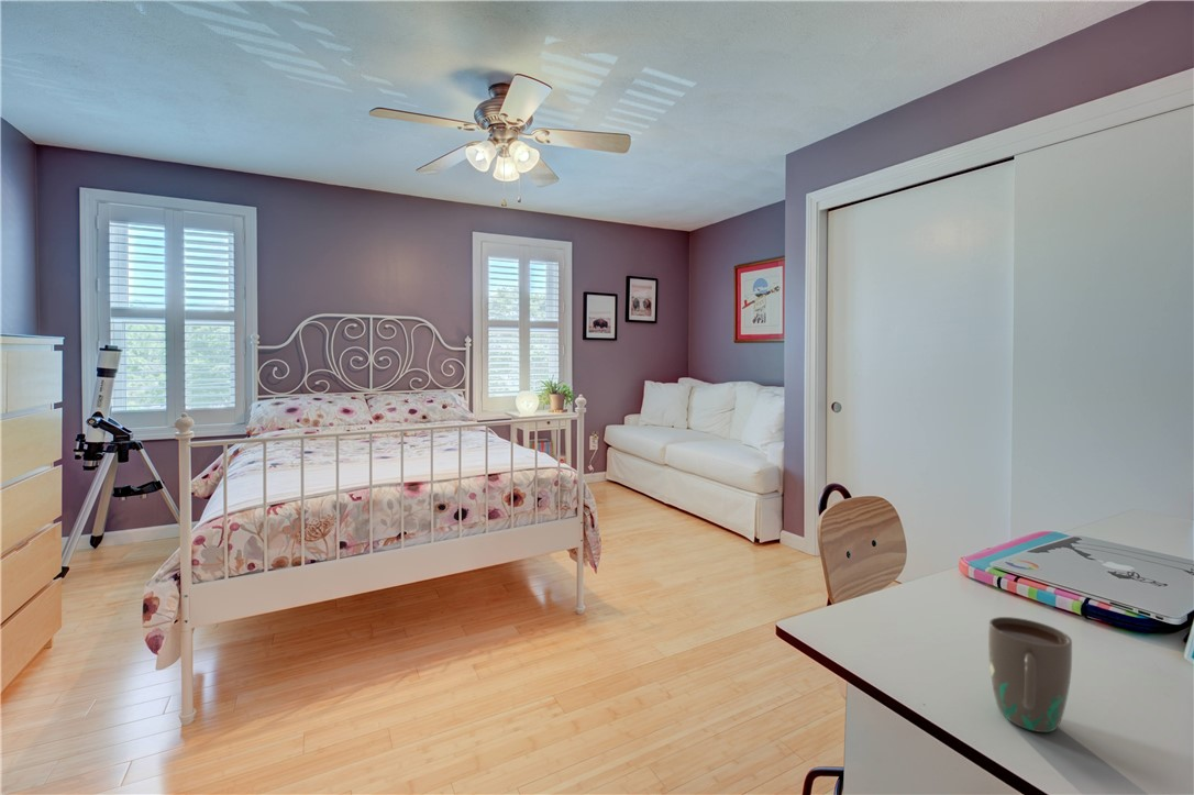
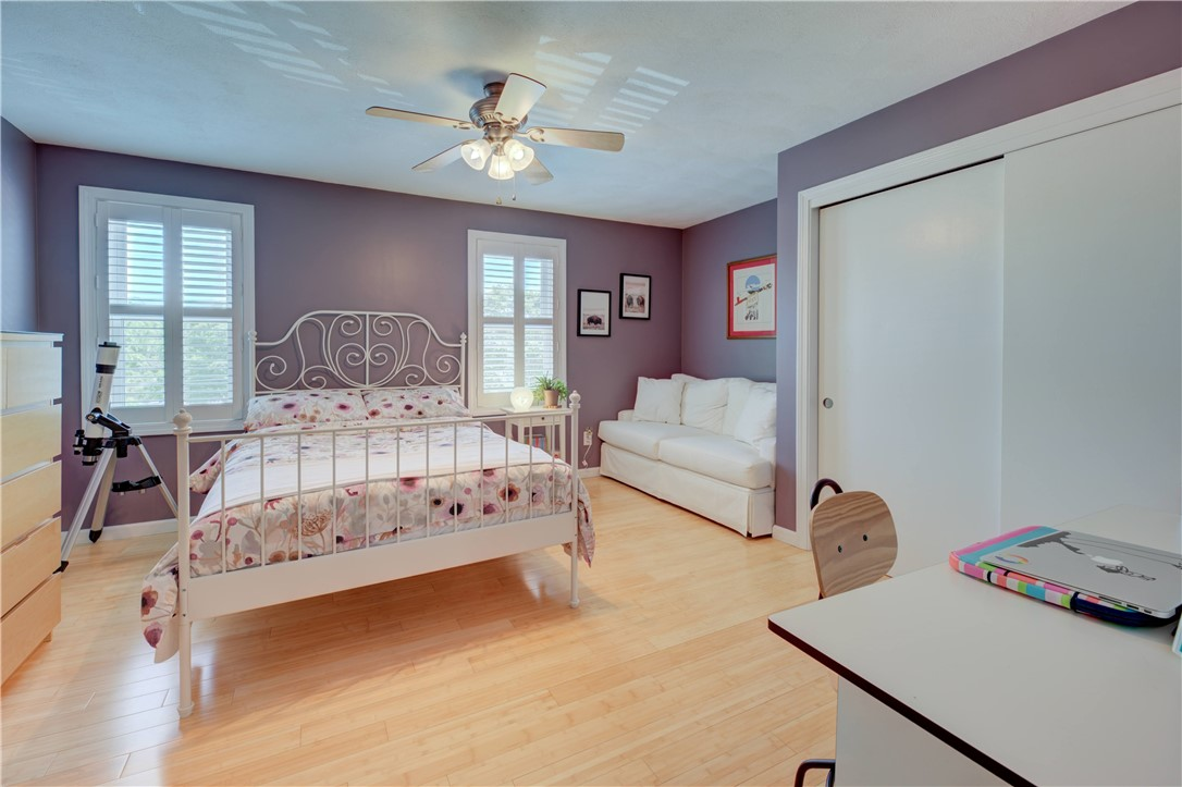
- mug (1028, 681)
